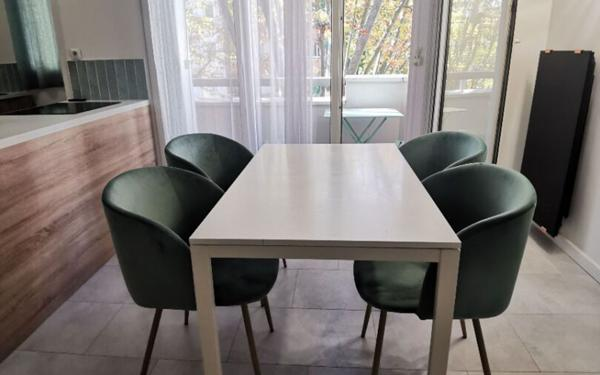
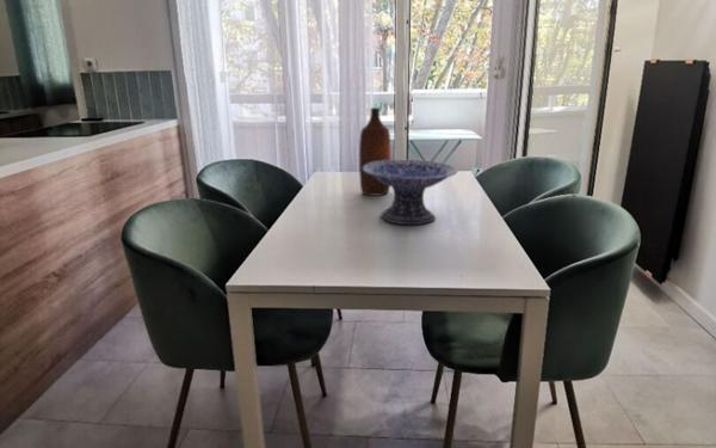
+ bottle (375, 151)
+ decorative bowl (408, 192)
